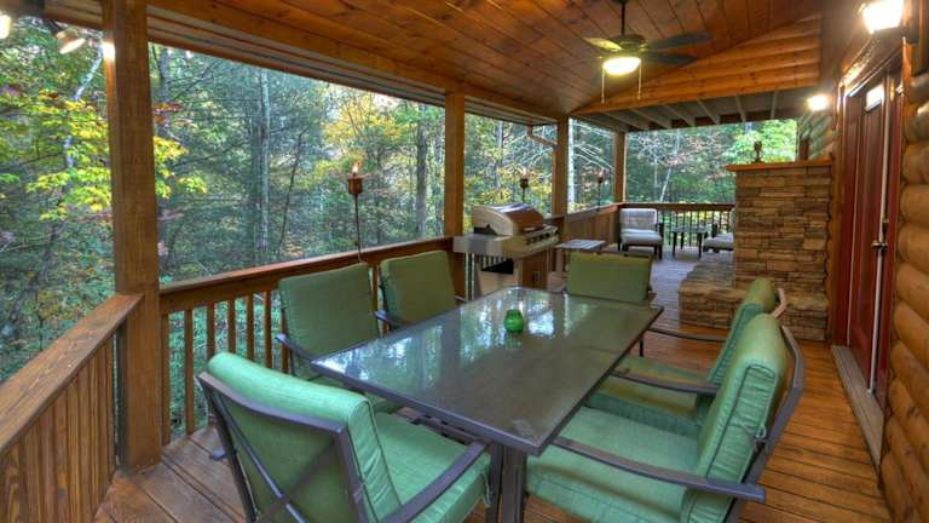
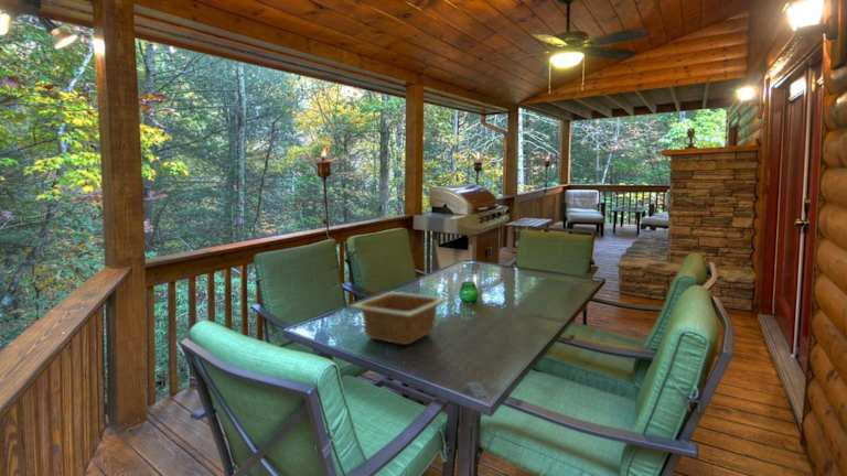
+ serving bowl (399, 318)
